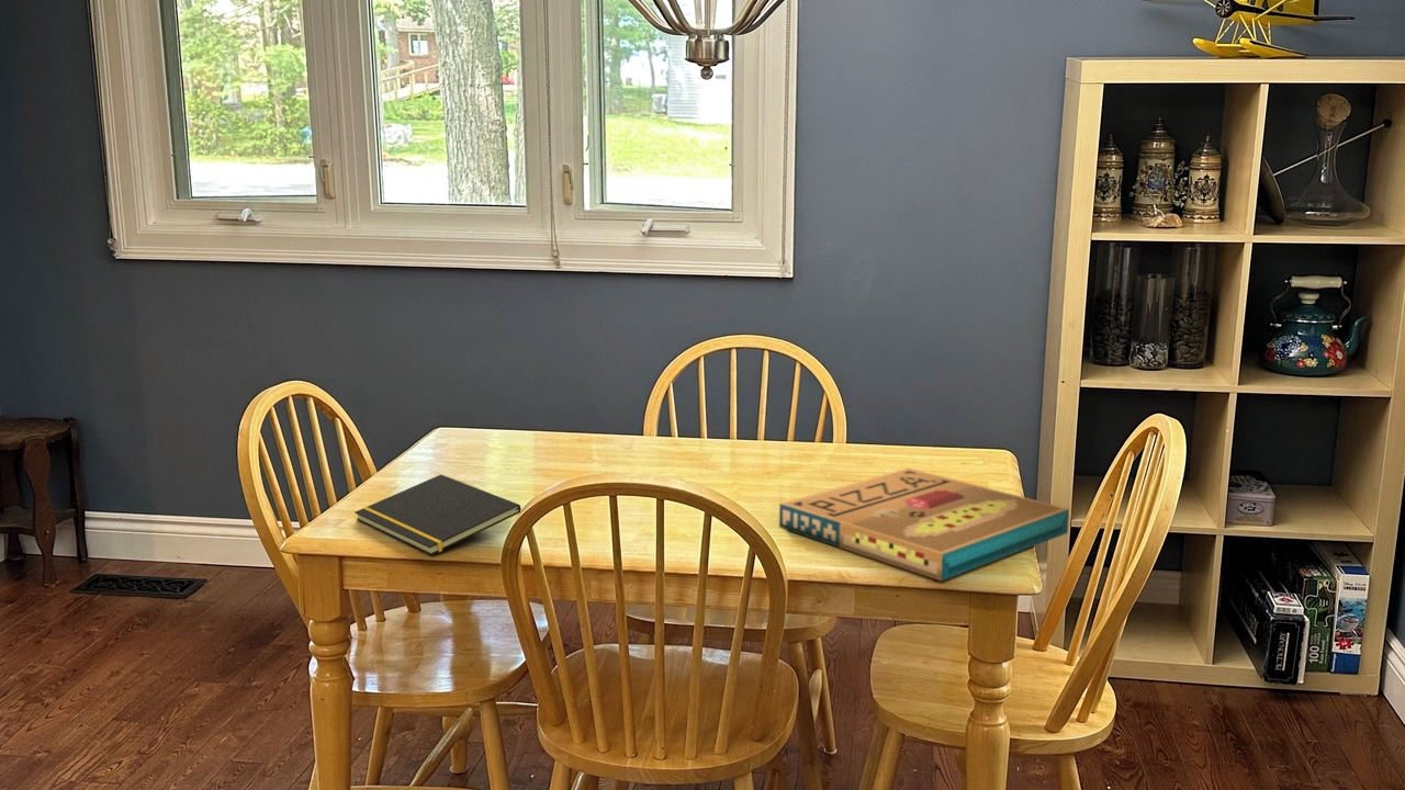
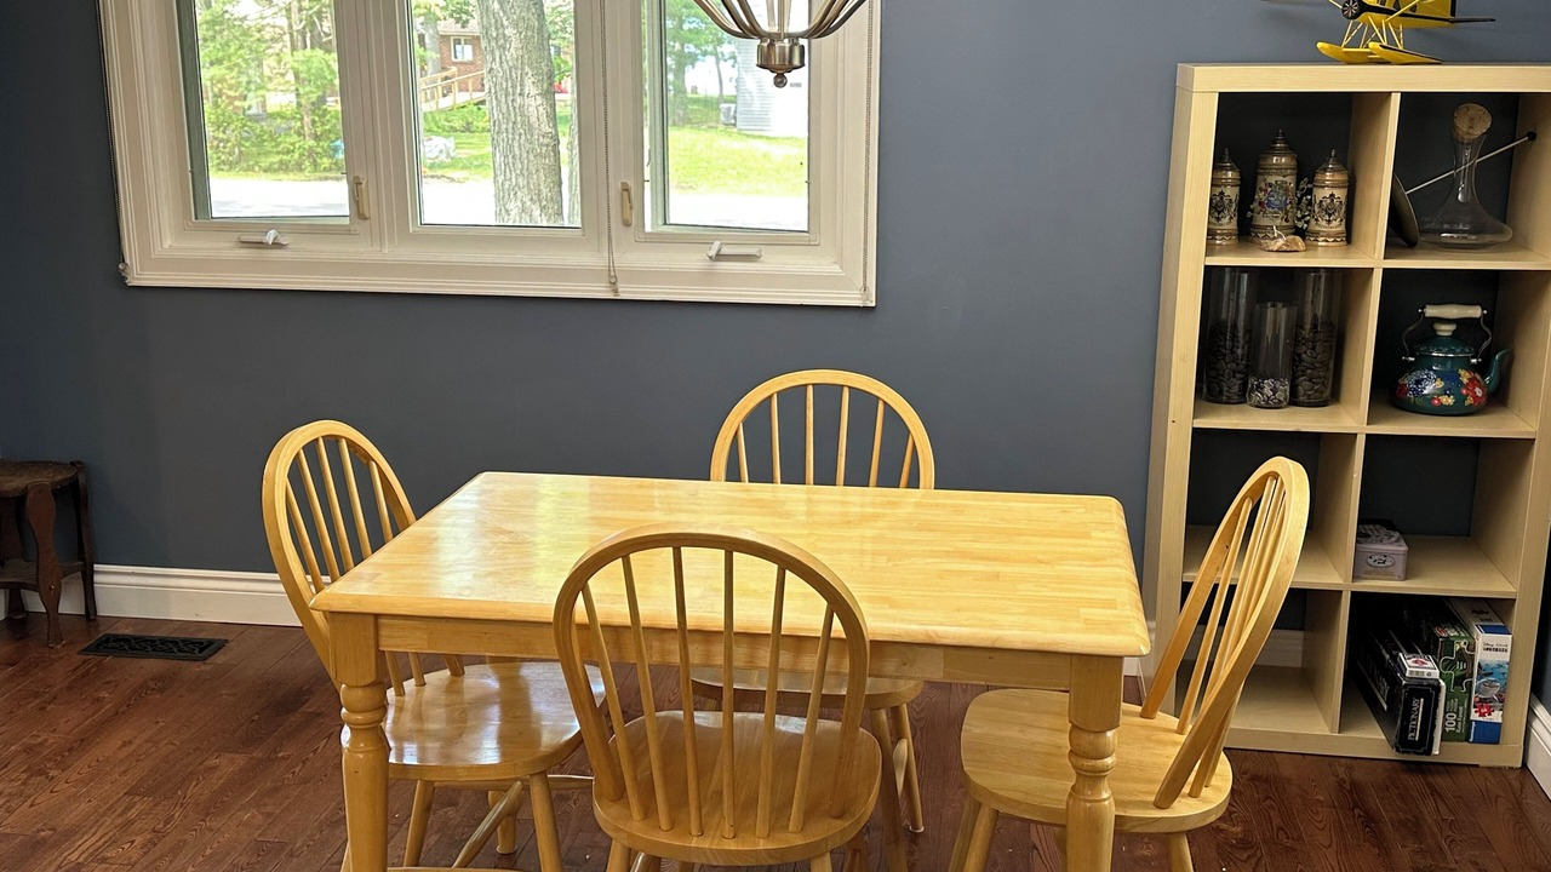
- notepad (436, 511)
- pizza box (922, 518)
